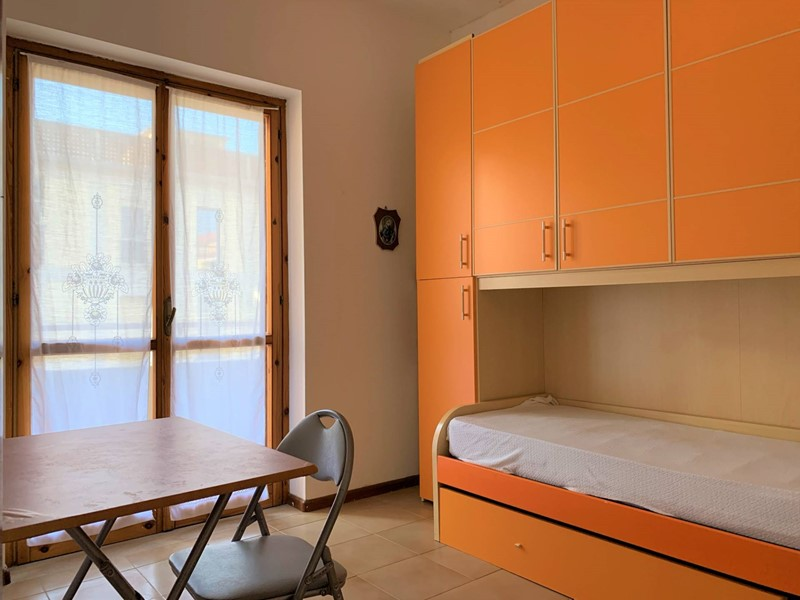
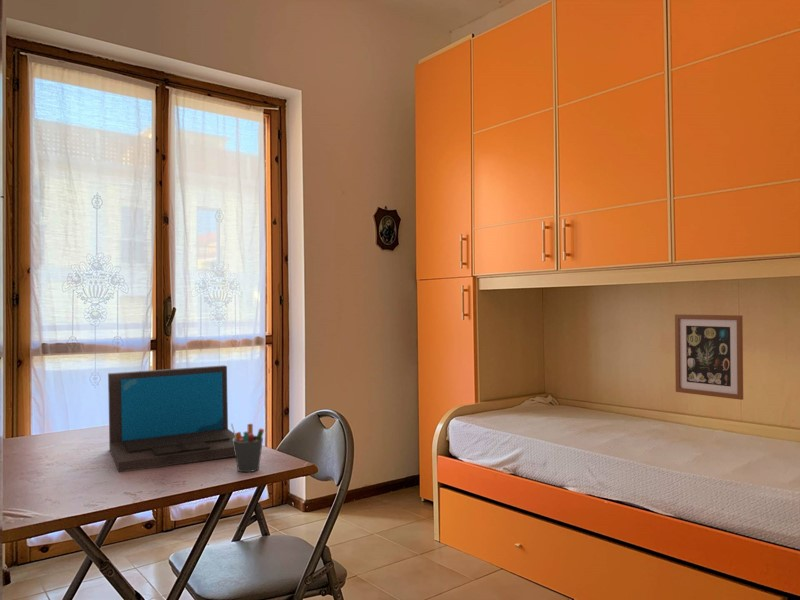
+ pen holder (248, 445)
+ laptop (177, 412)
+ wall art (707, 355)
